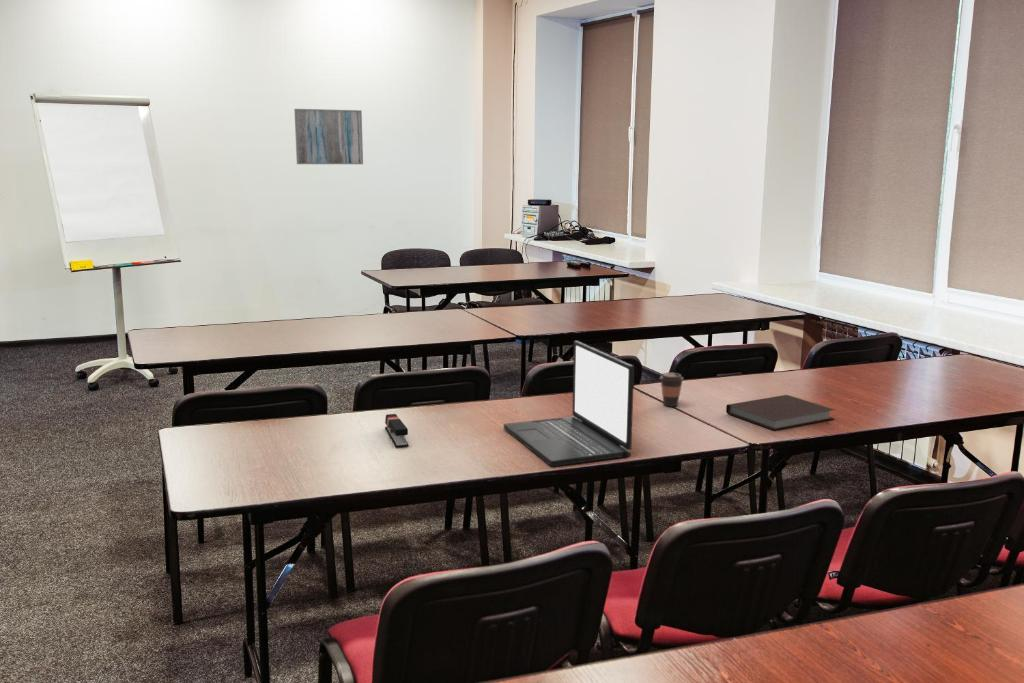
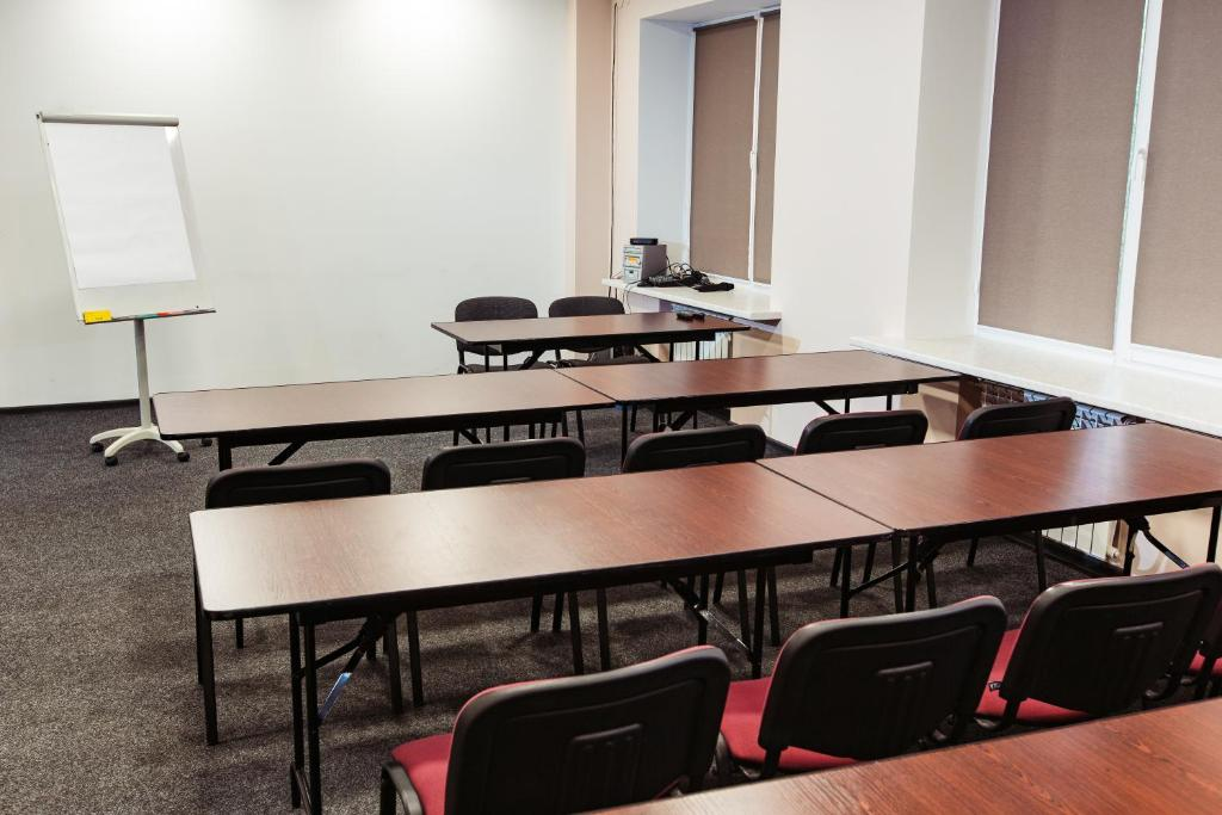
- stapler (396, 428)
- wall art (329, 137)
- laptop (573, 399)
- coffee cup (671, 389)
- notebook (779, 411)
